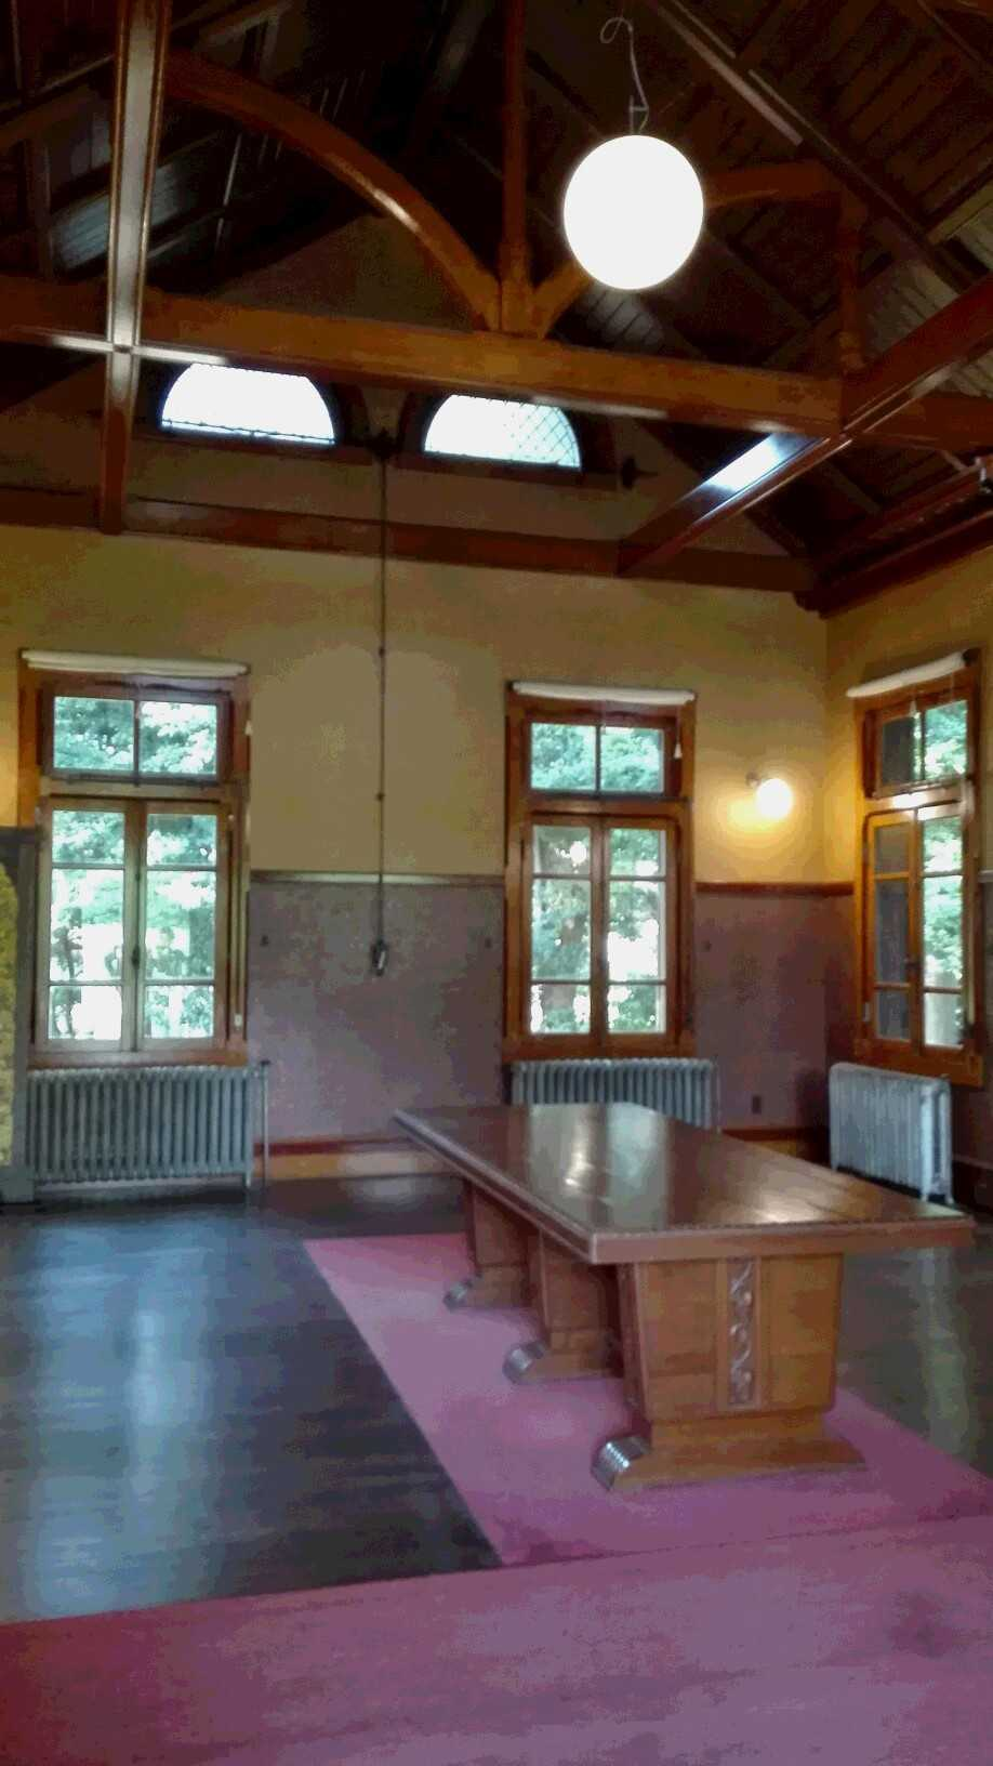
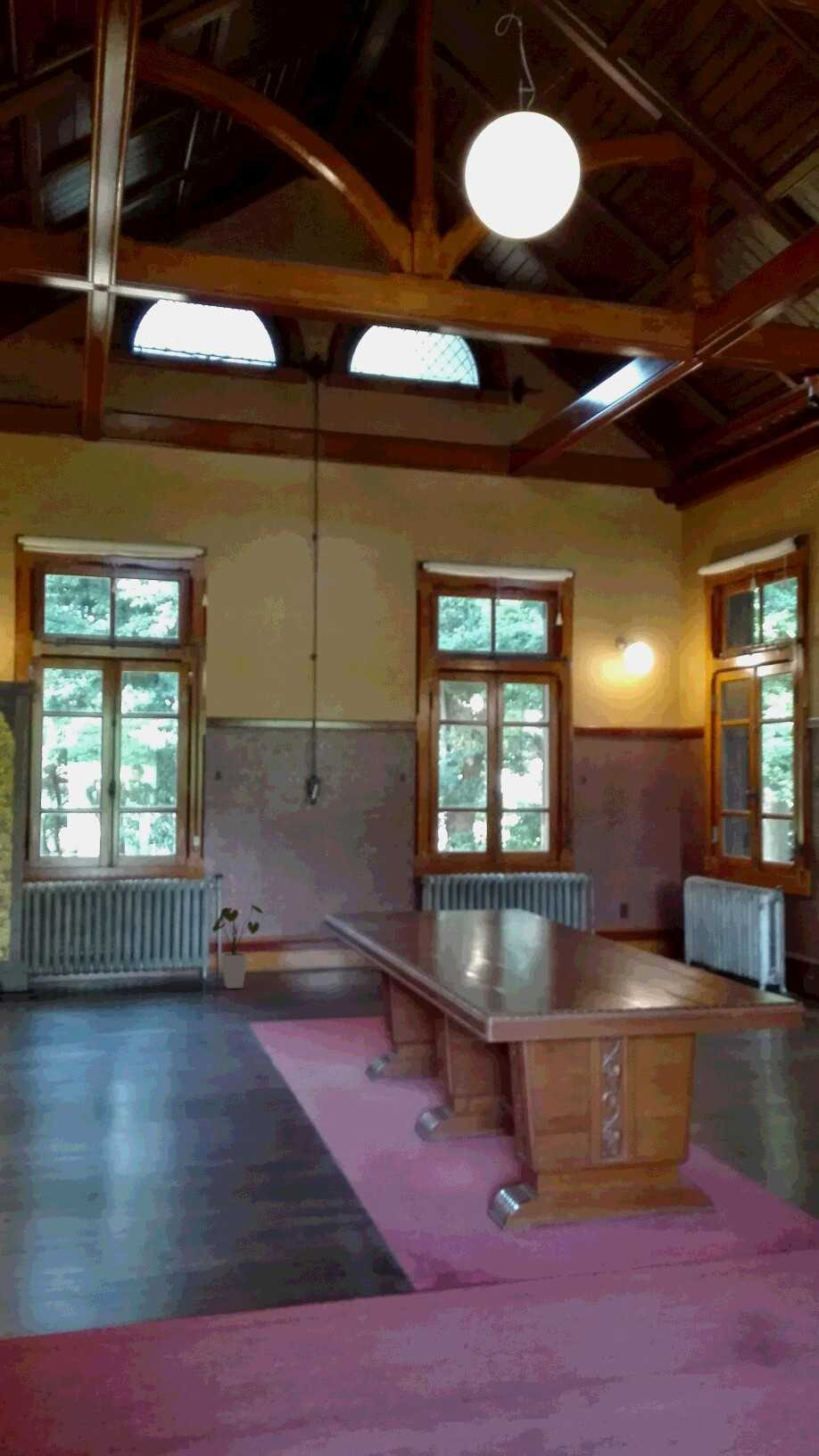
+ house plant (238, 945)
